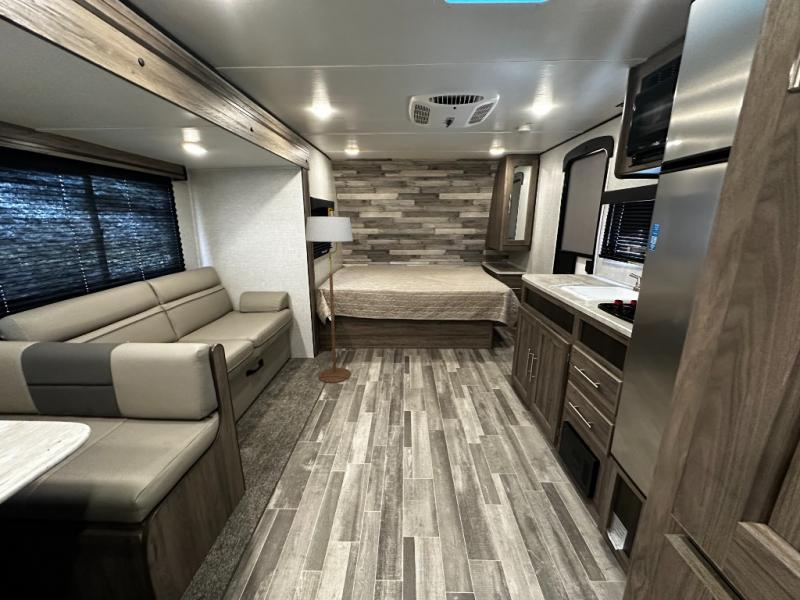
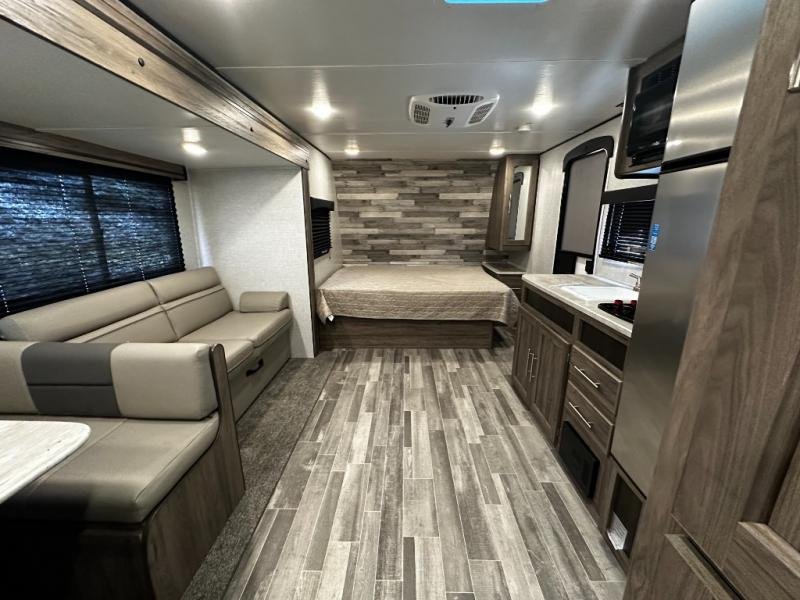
- floor lamp (332, 295)
